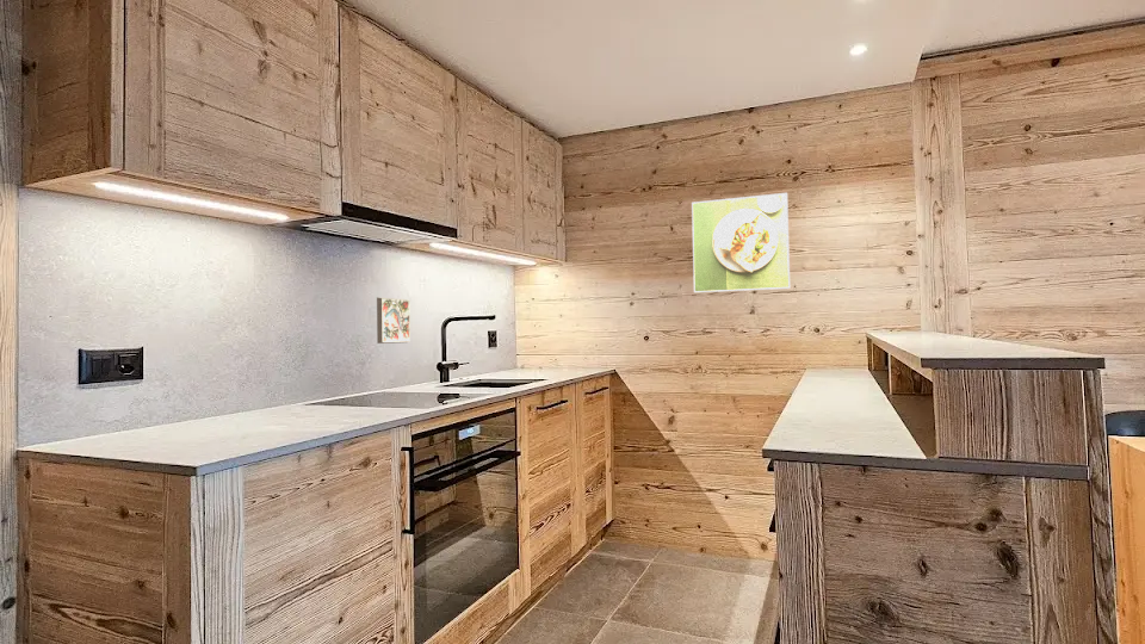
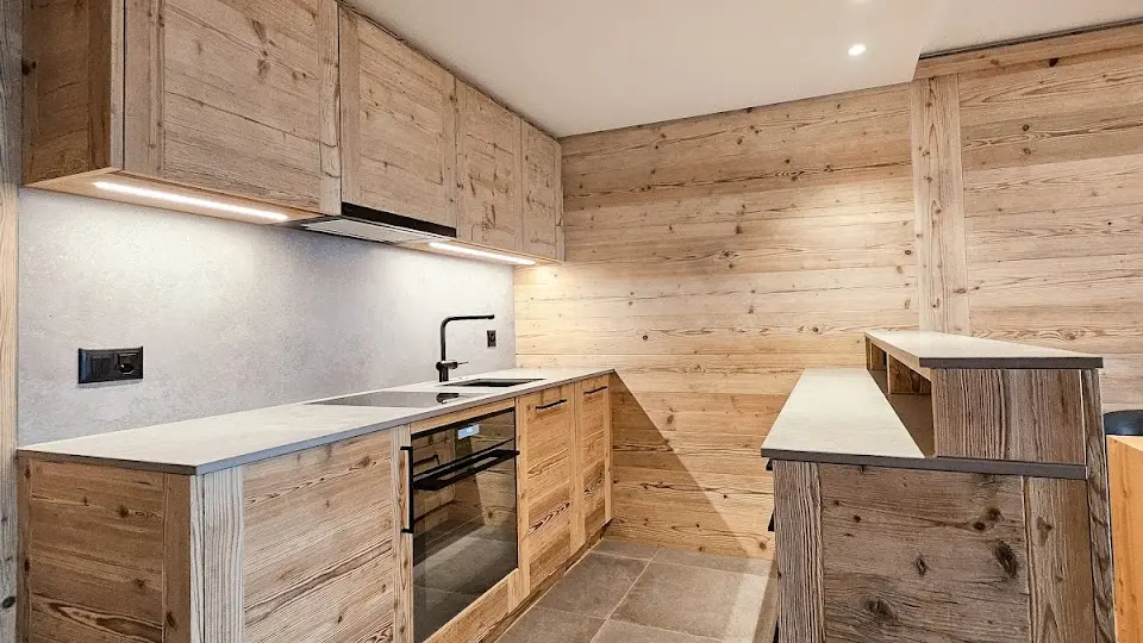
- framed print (739, 243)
- decorative tile (394, 320)
